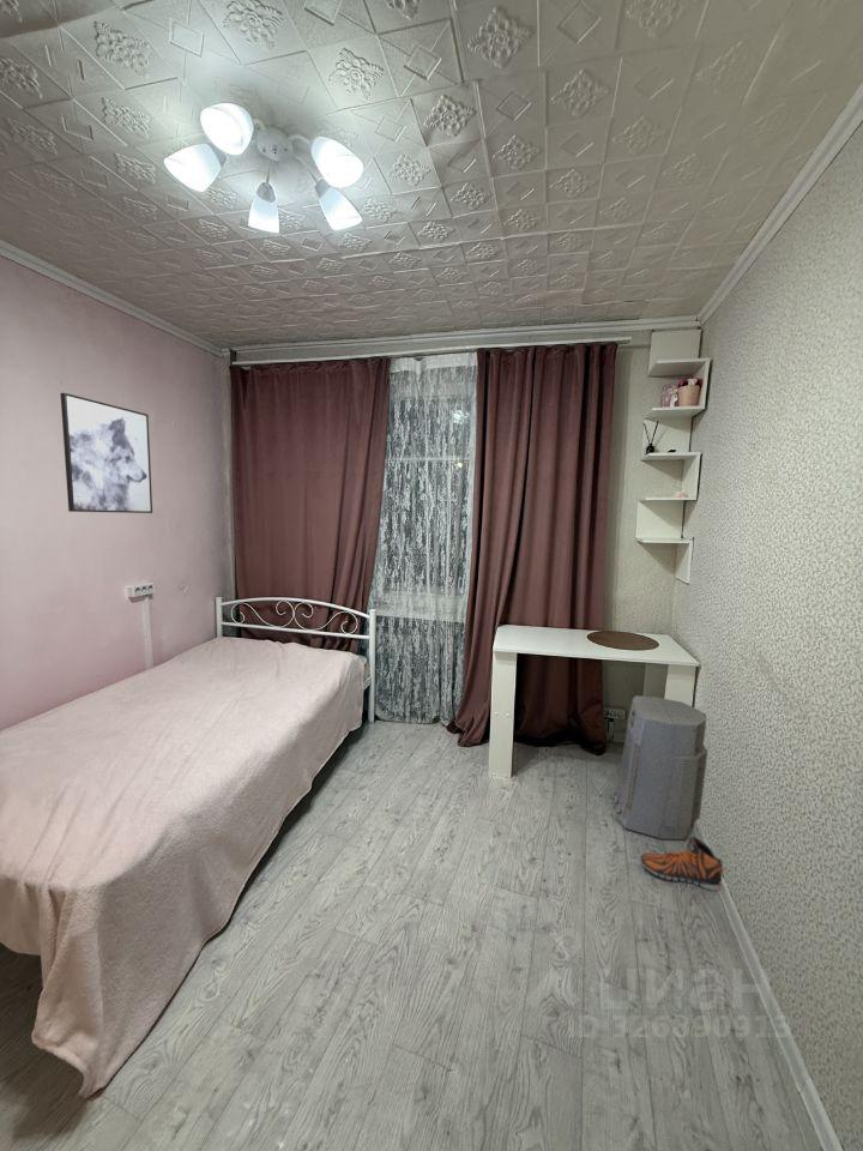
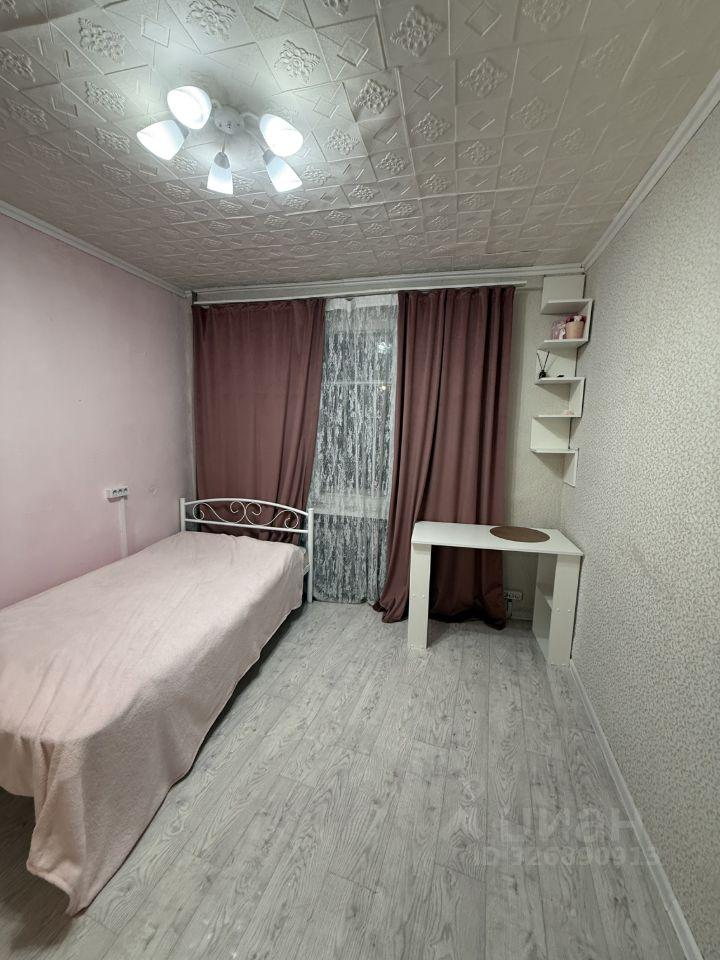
- wall art (110, 459)
- air purifier (660, 764)
- sneaker (681, 856)
